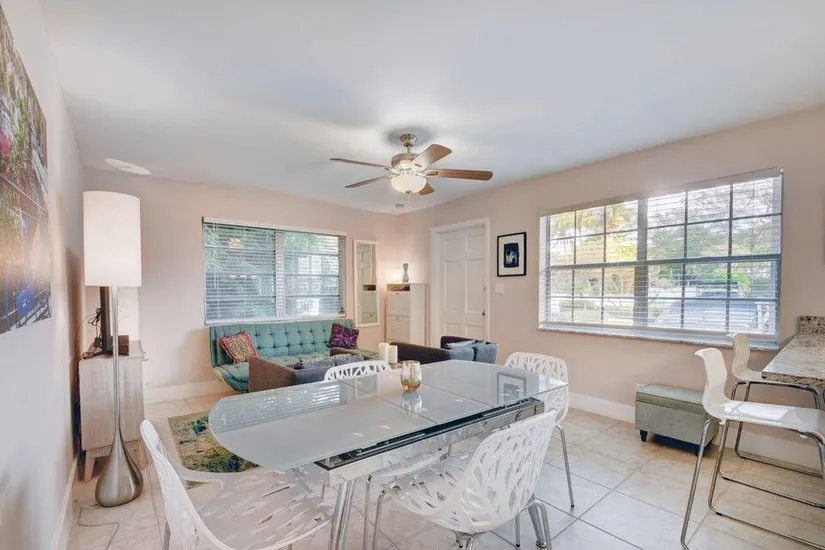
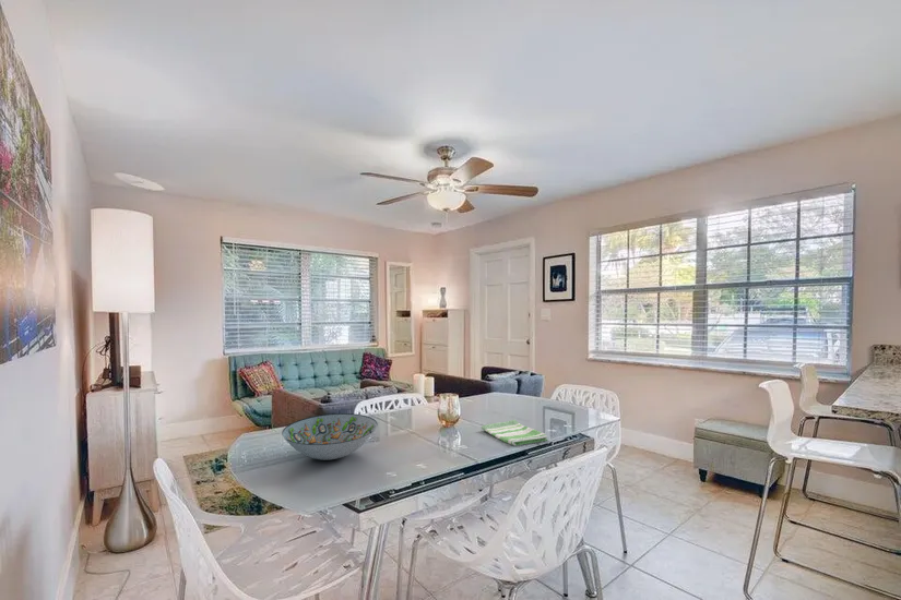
+ dish towel (513, 432)
+ decorative bowl (331, 441)
